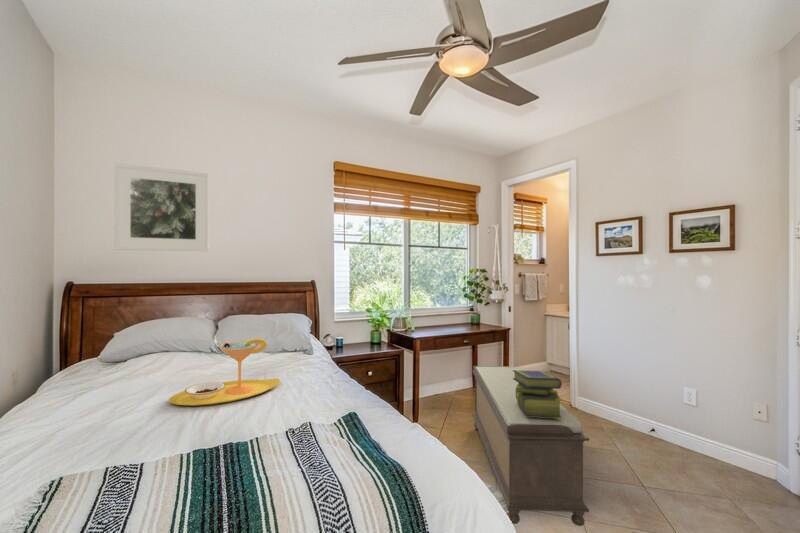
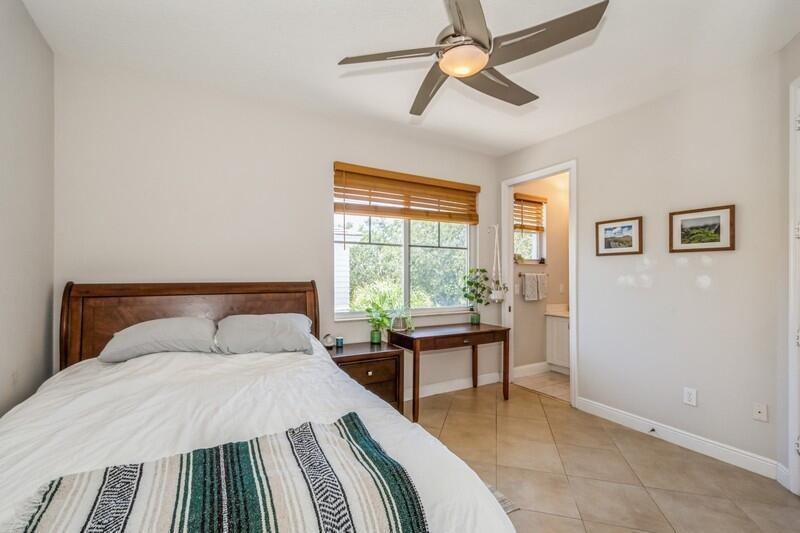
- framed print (164, 209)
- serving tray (233, 358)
- stack of books (535, 390)
- bench (516, 426)
